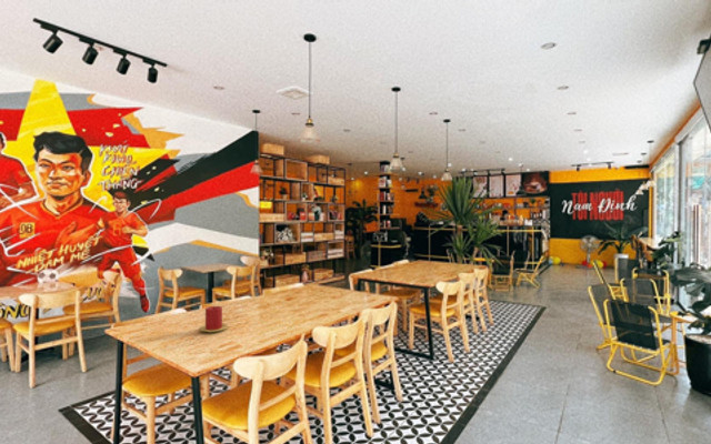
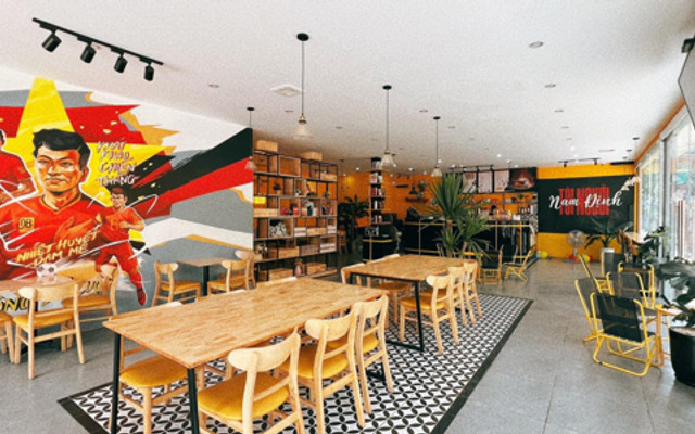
- candle (213, 319)
